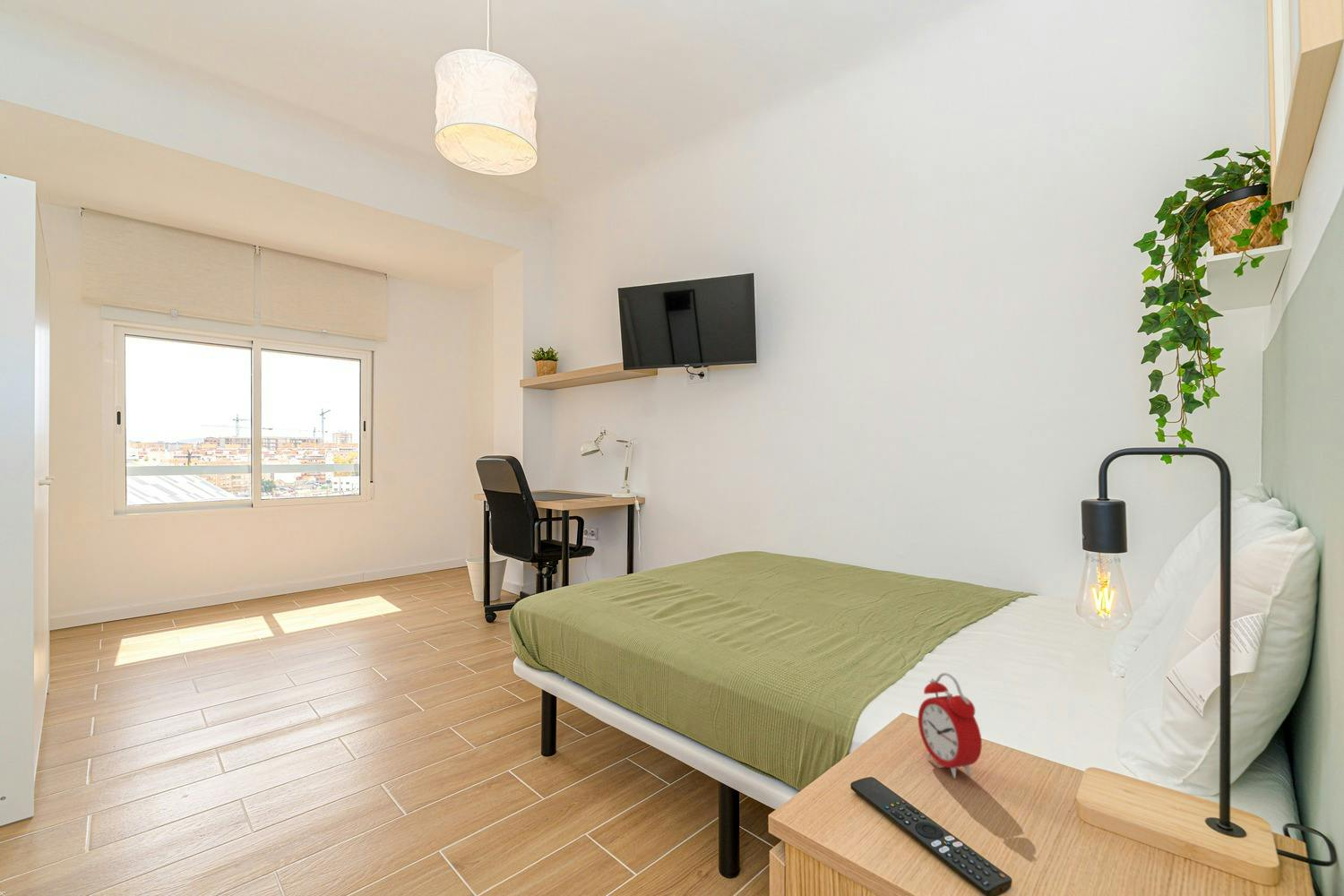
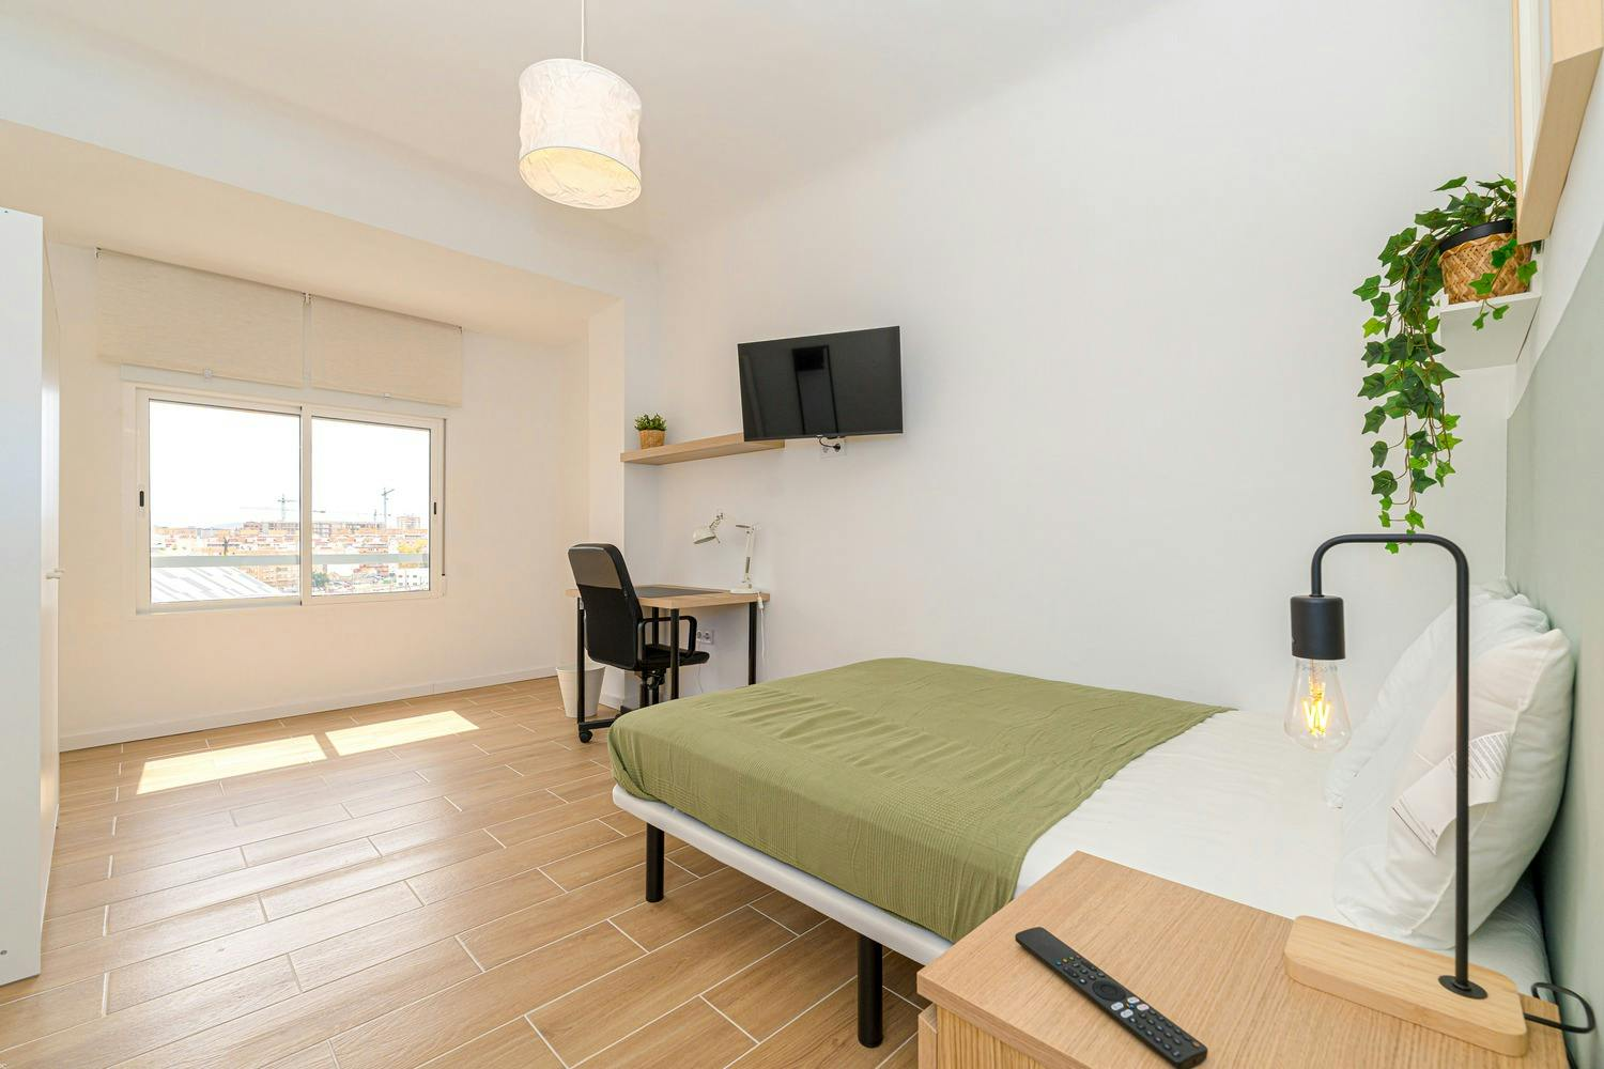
- alarm clock (948, 719)
